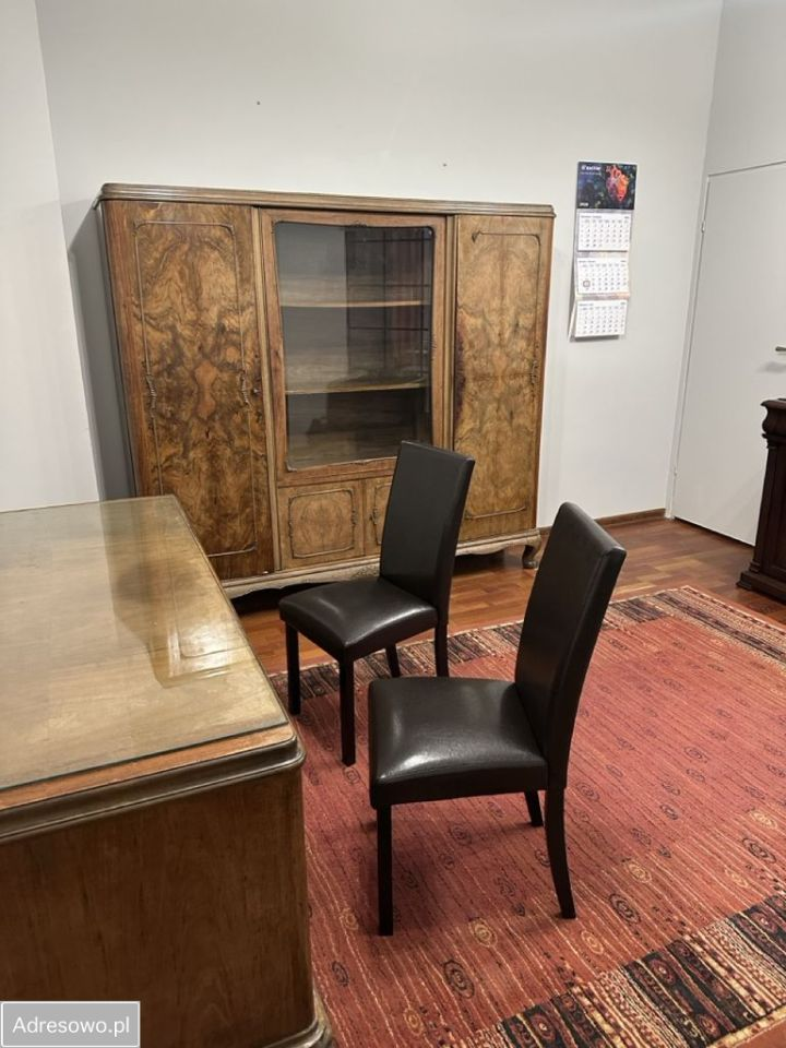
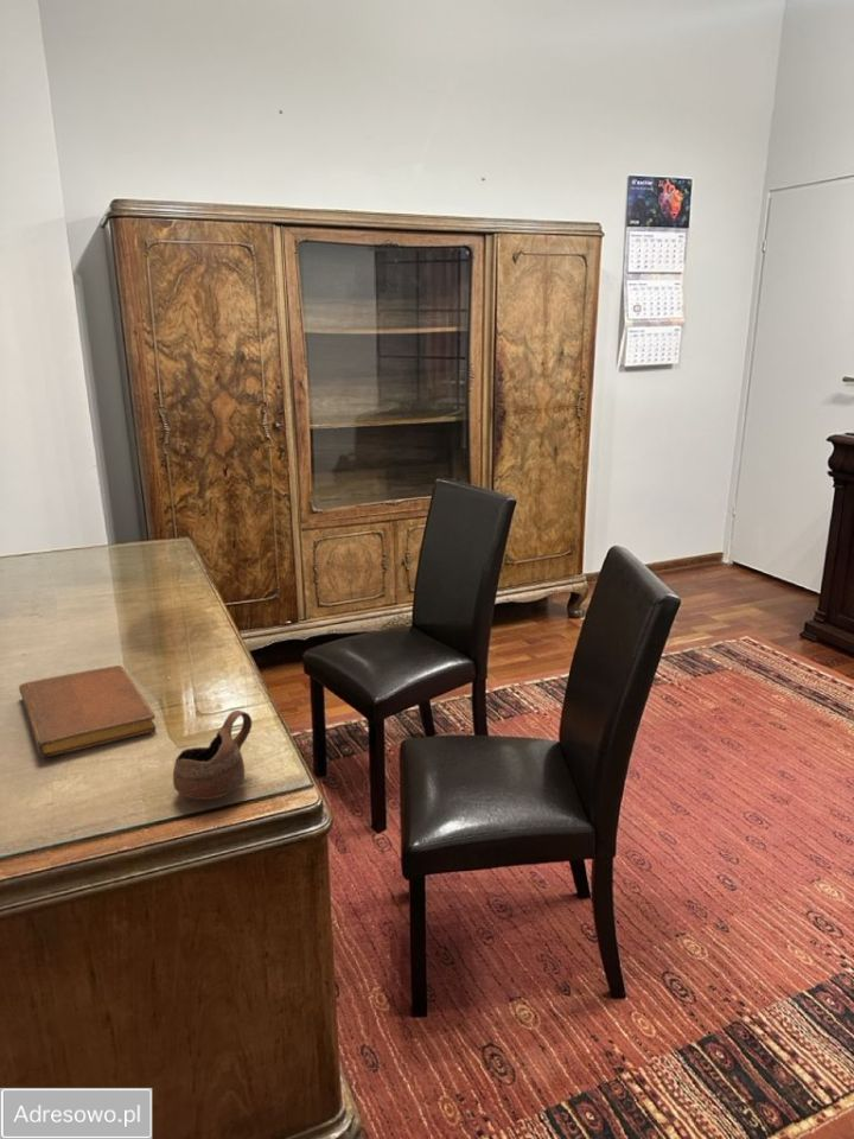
+ cup (217, 757)
+ notebook (84, 706)
